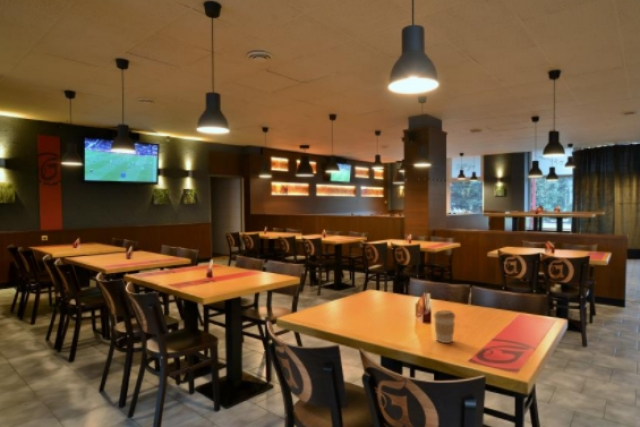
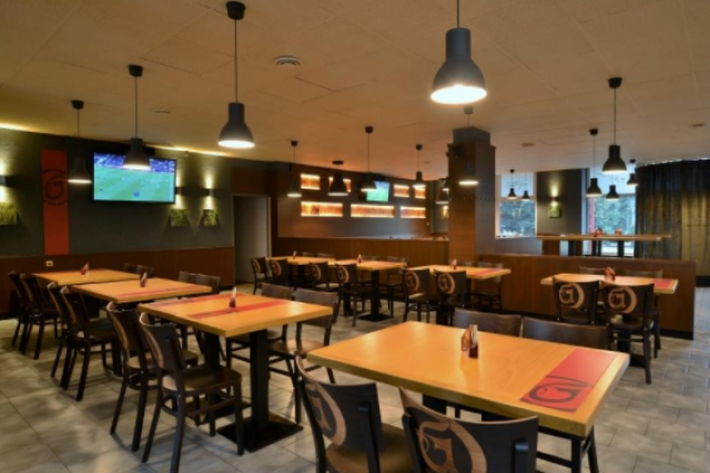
- coffee cup (444, 325)
